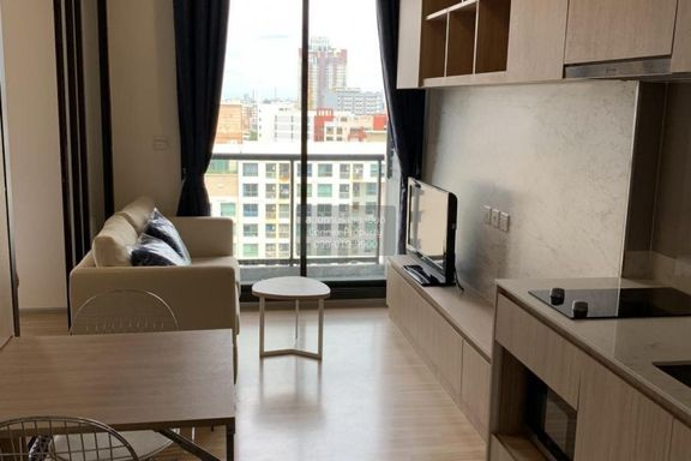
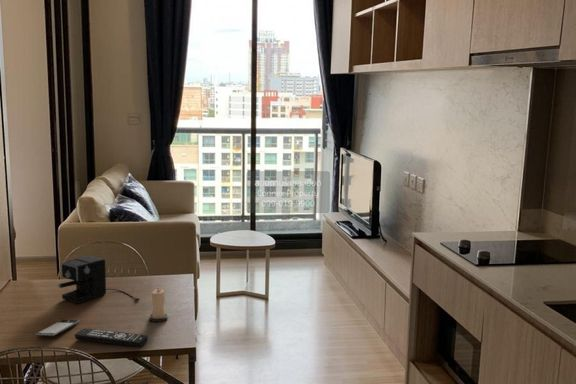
+ coffee maker (98, 281)
+ candle (158, 303)
+ remote control (111, 337)
+ smartphone (58, 327)
